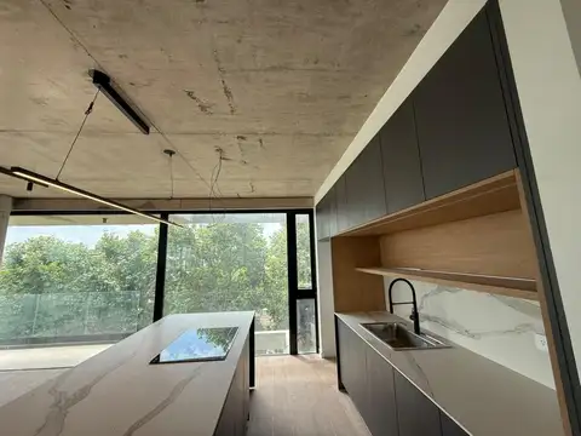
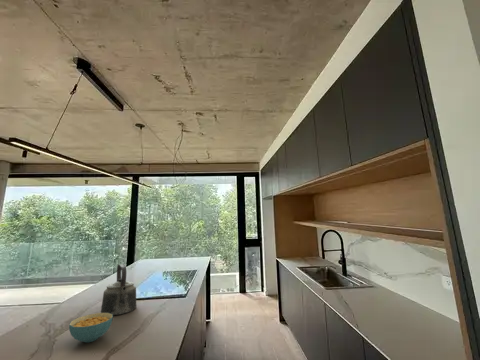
+ cereal bowl (91, 329)
+ kettle (120, 287)
